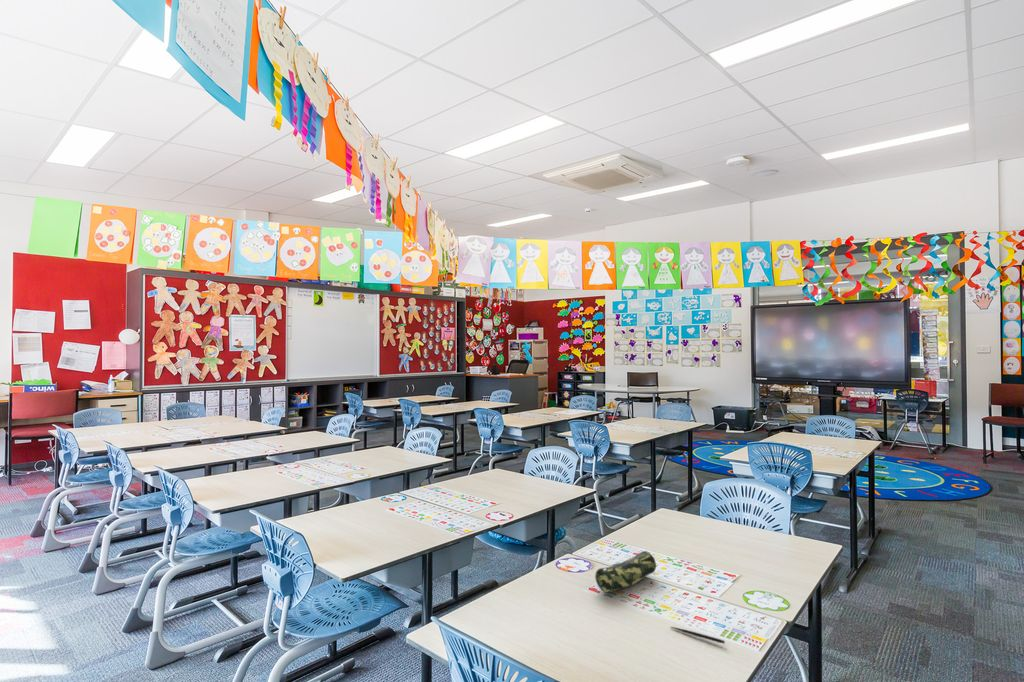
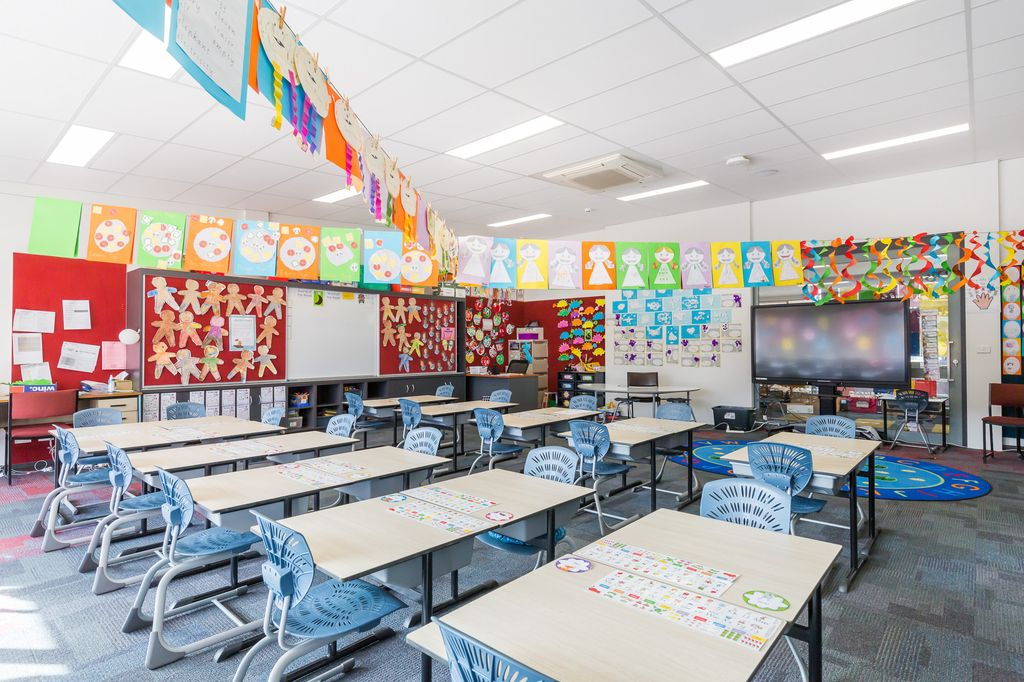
- pen (696, 633)
- pencil case (625, 572)
